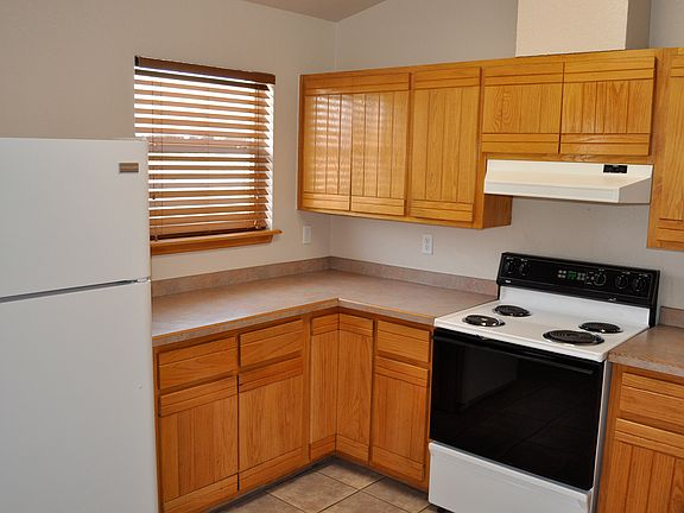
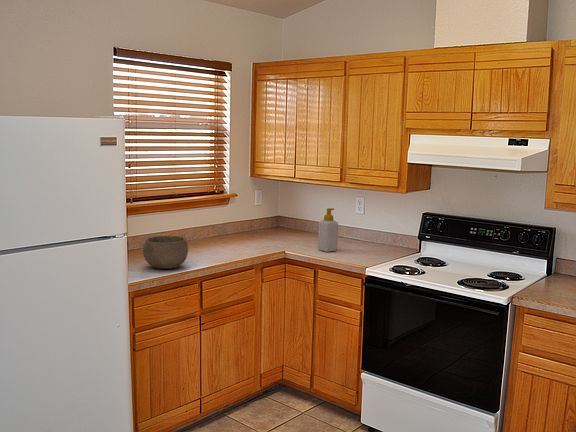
+ bowl (165, 252)
+ soap bottle (328, 229)
